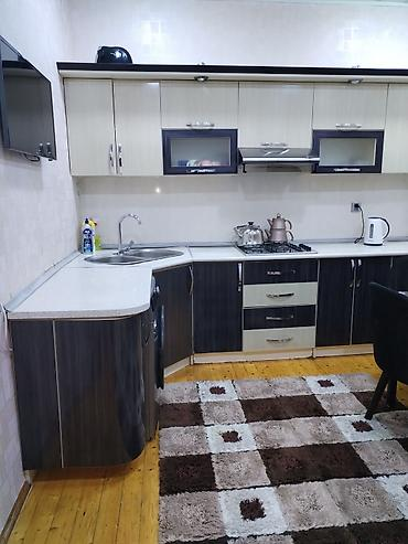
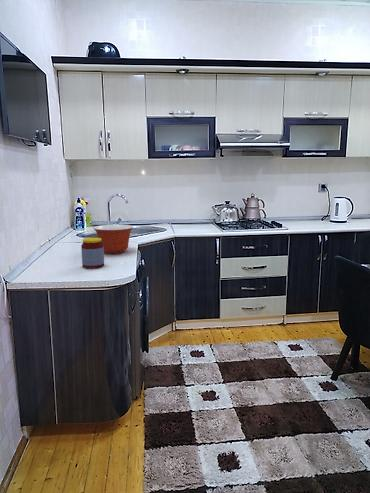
+ jar (92, 252)
+ mixing bowl (114, 239)
